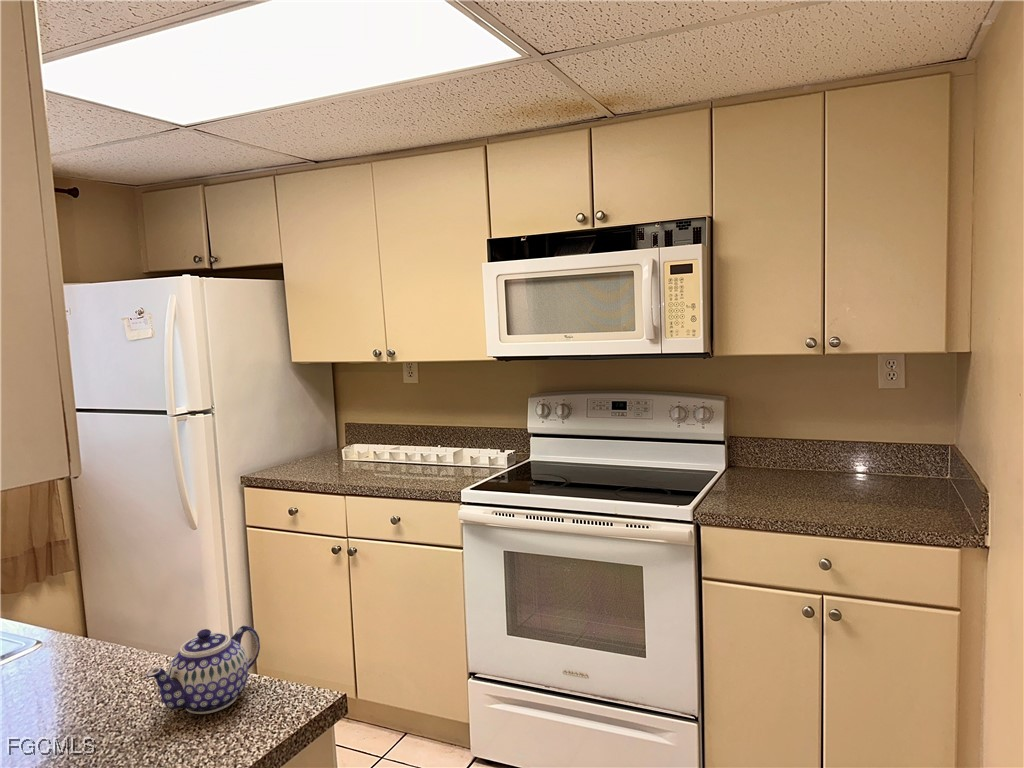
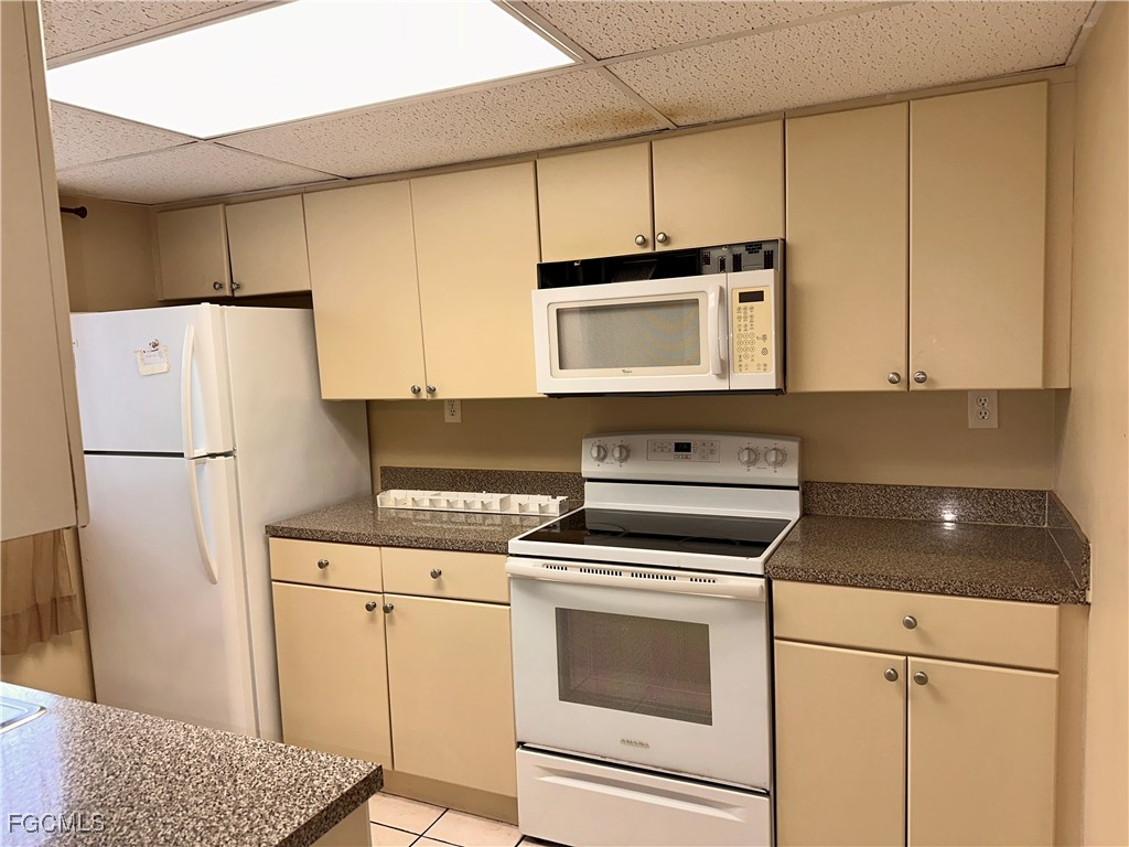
- teapot (207, 666)
